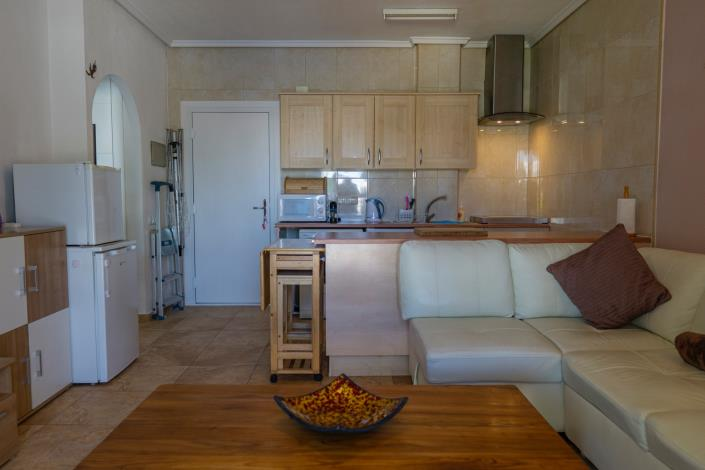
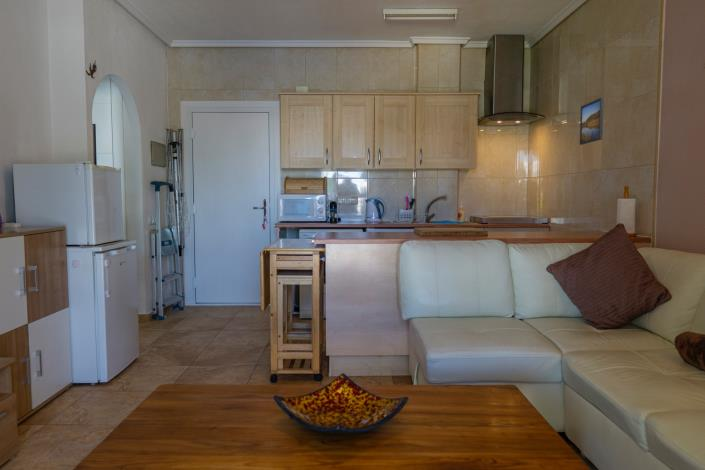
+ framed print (591, 122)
